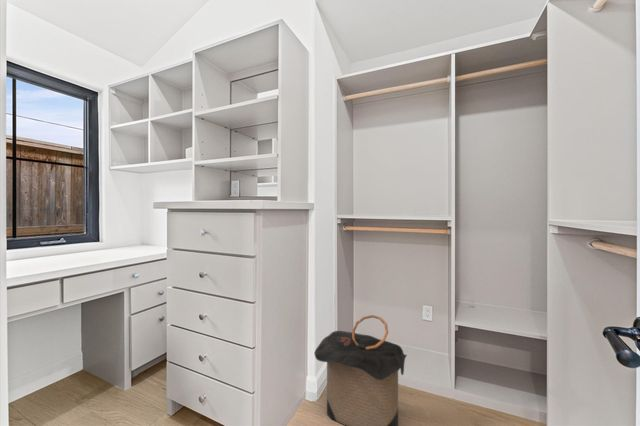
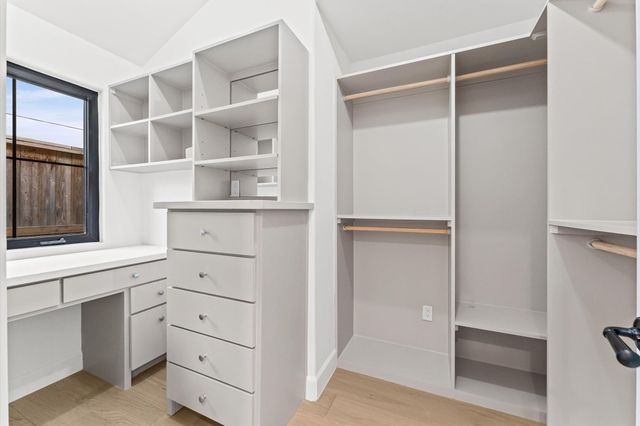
- laundry hamper (359, 368)
